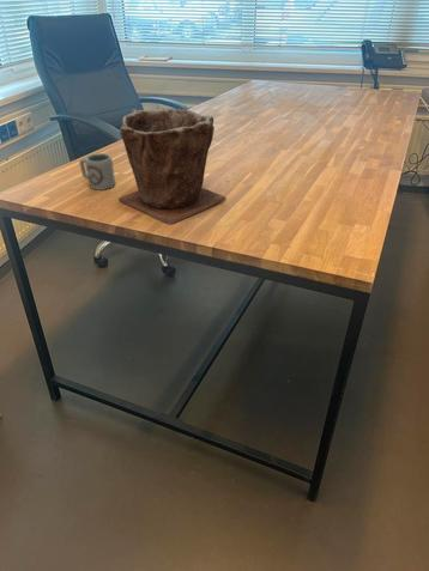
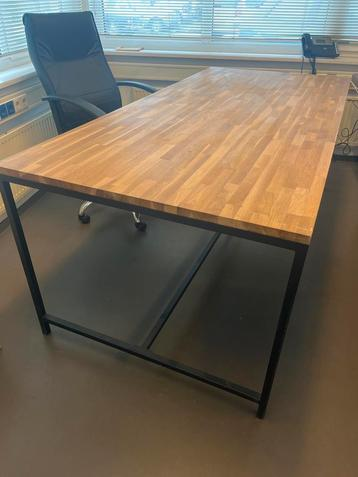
- plant pot (170, 159)
- cup (96, 170)
